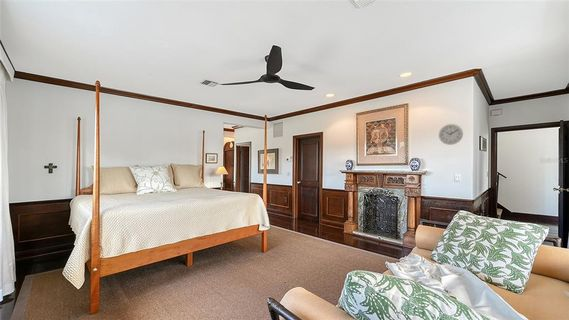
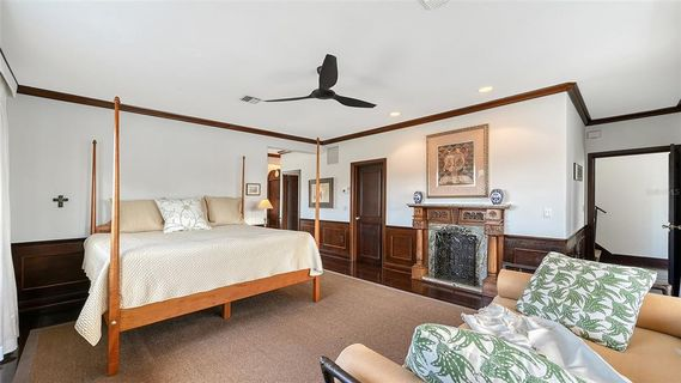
- wall clock (450, 134)
